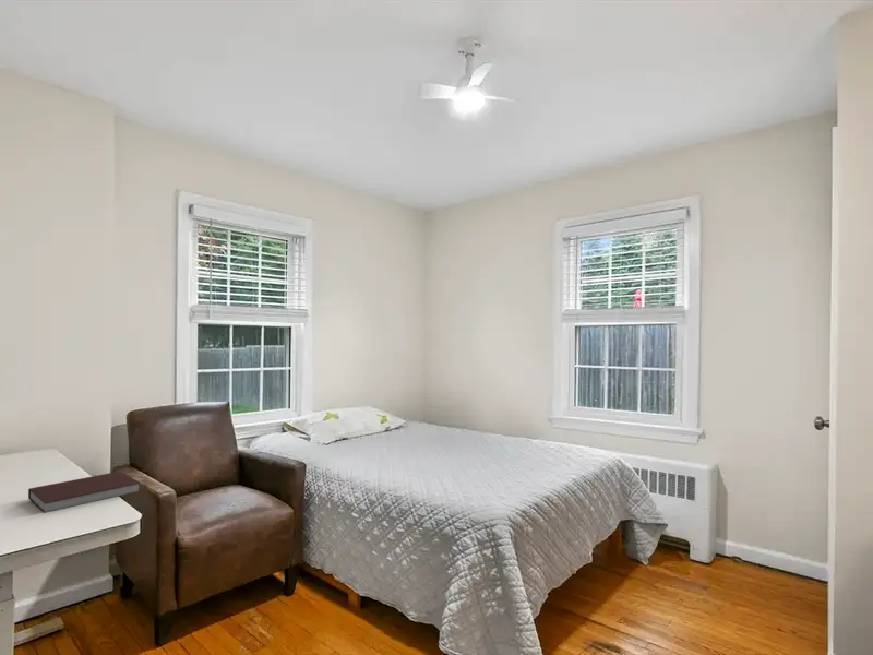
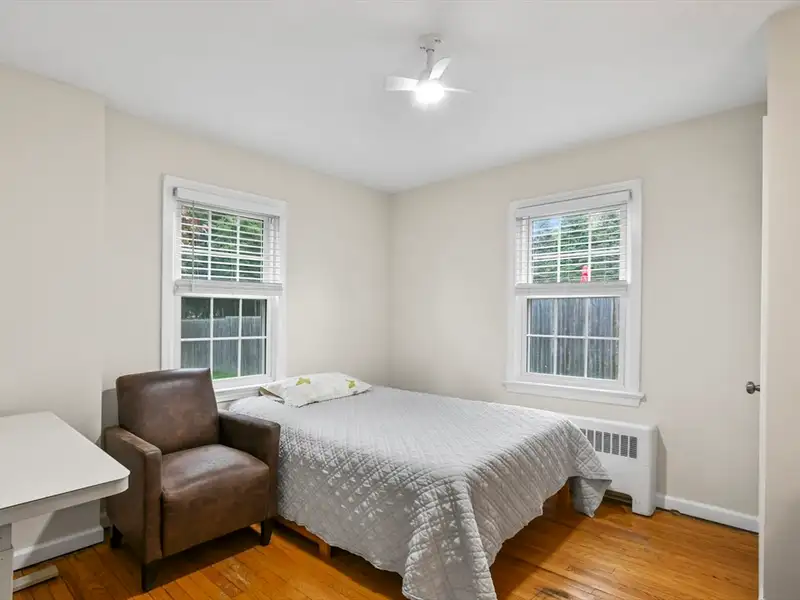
- notebook (85, 490)
